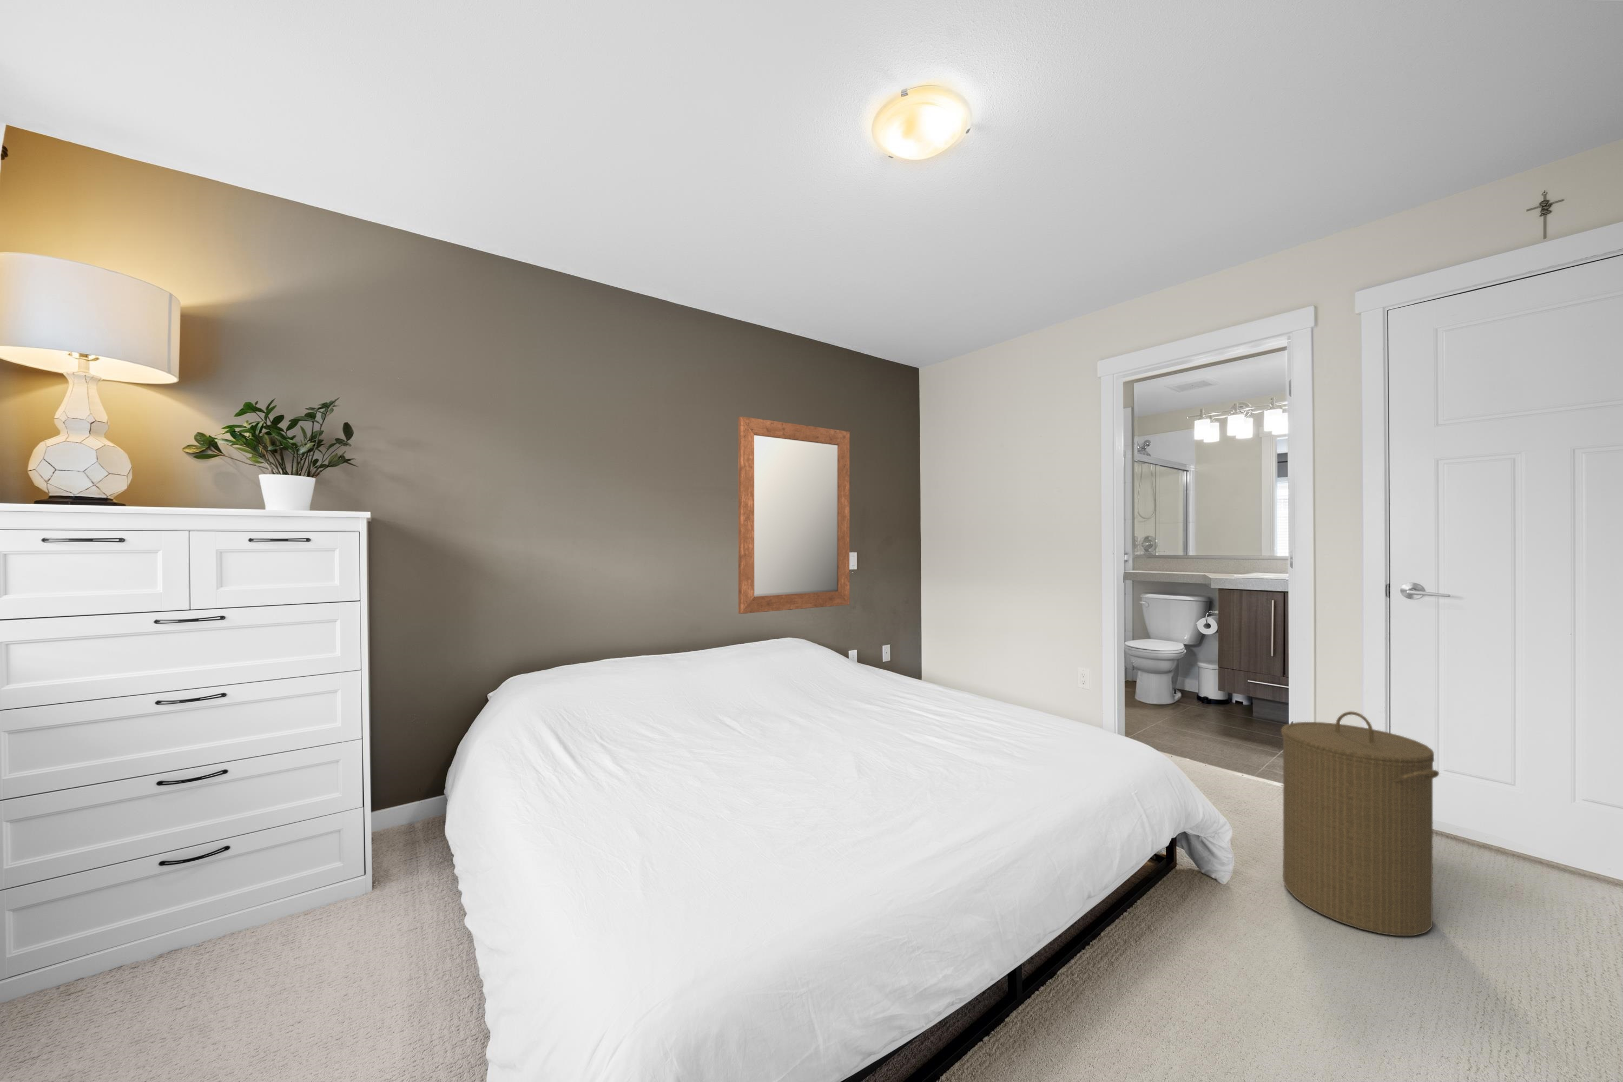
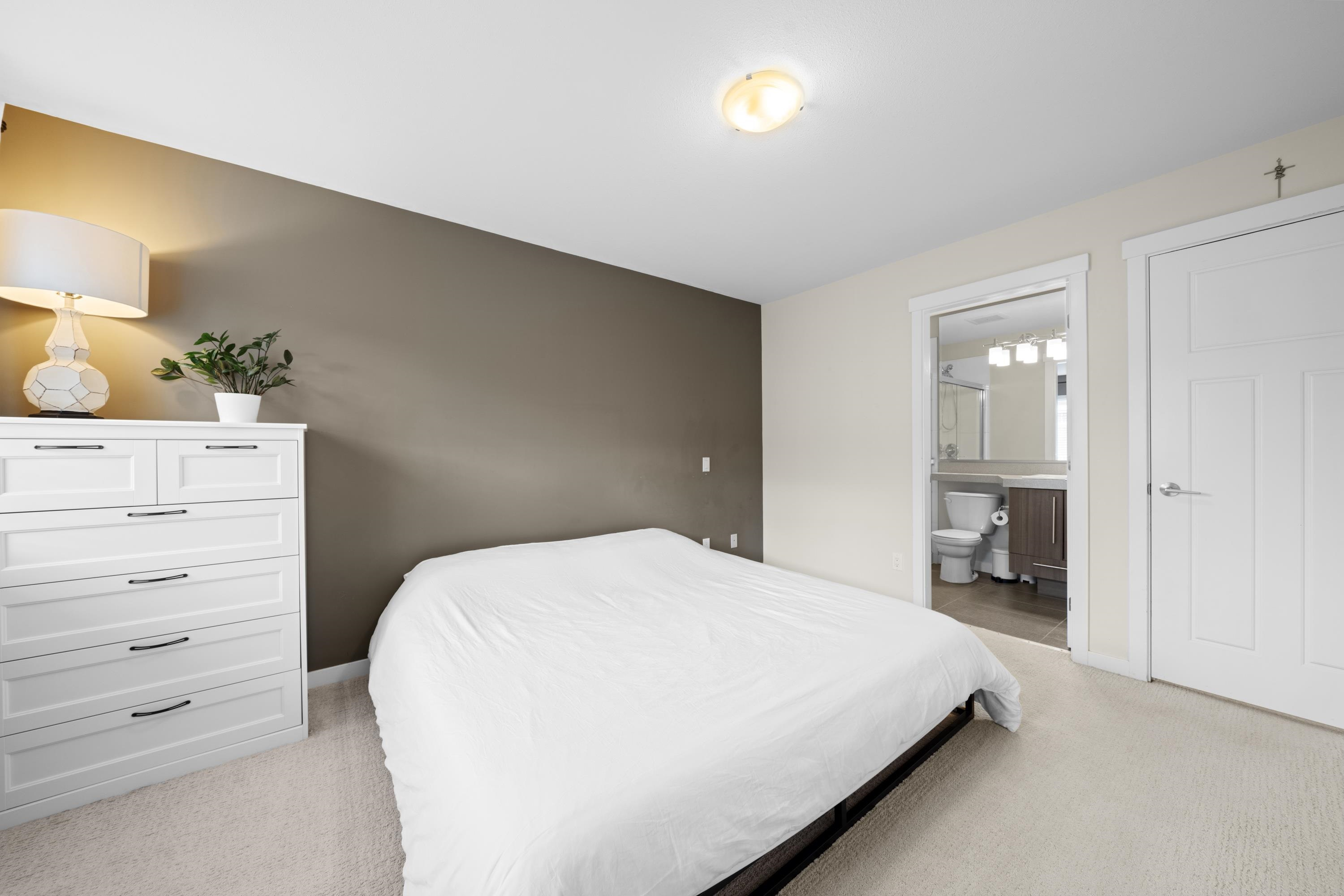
- mirror (797, 517)
- laundry hamper (1352, 807)
